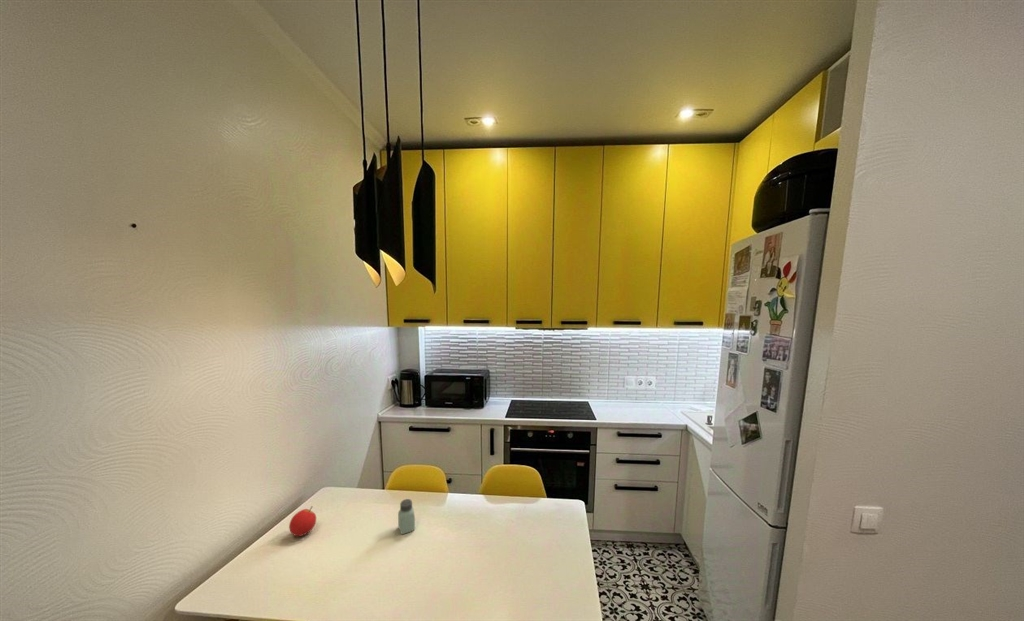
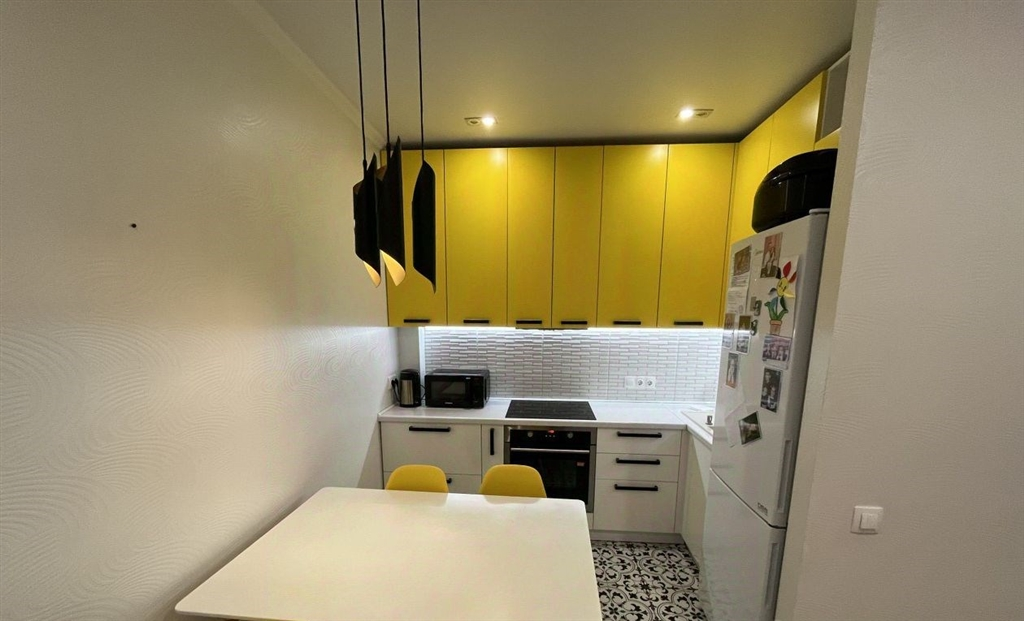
- fruit (303, 522)
- saltshaker (406, 515)
